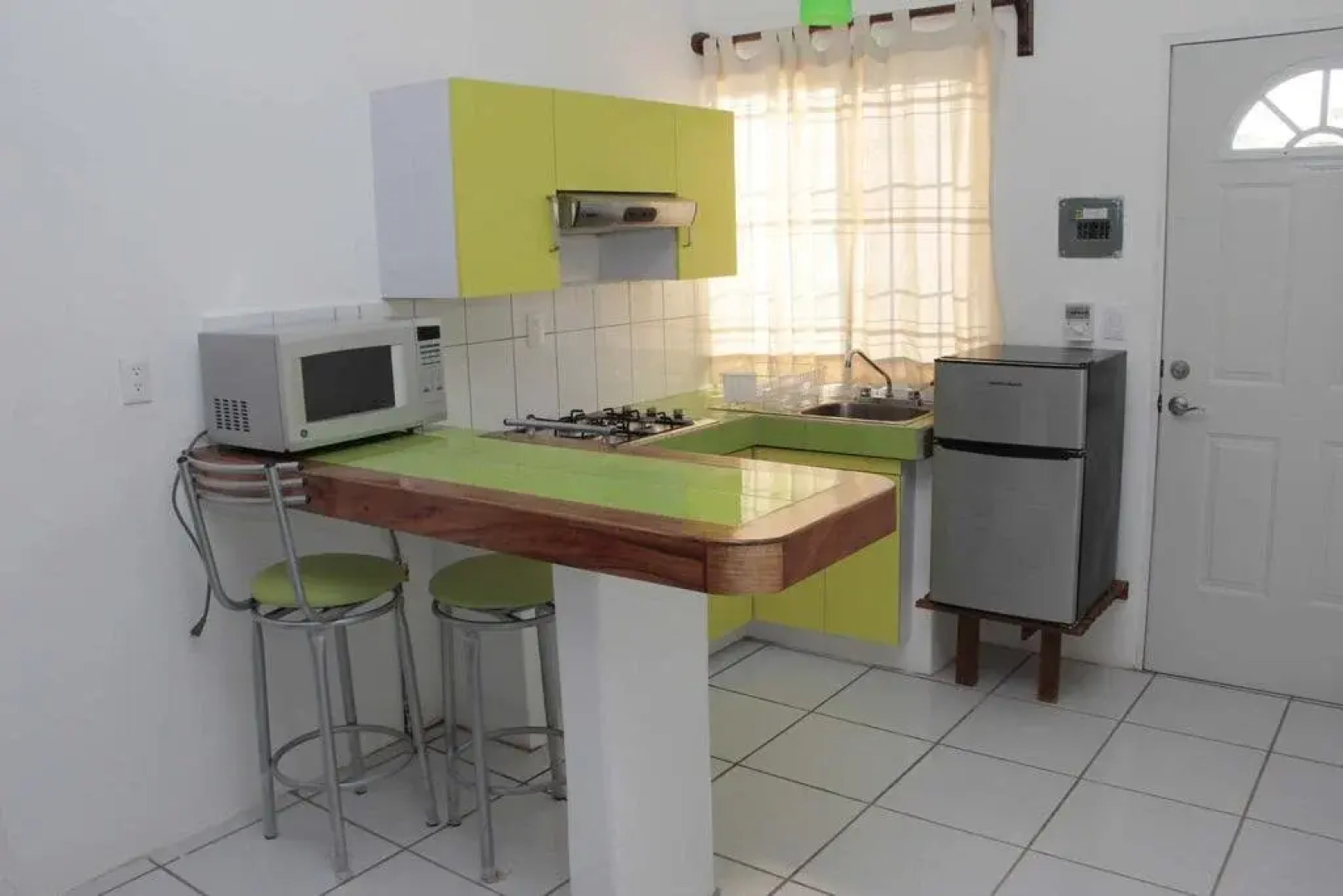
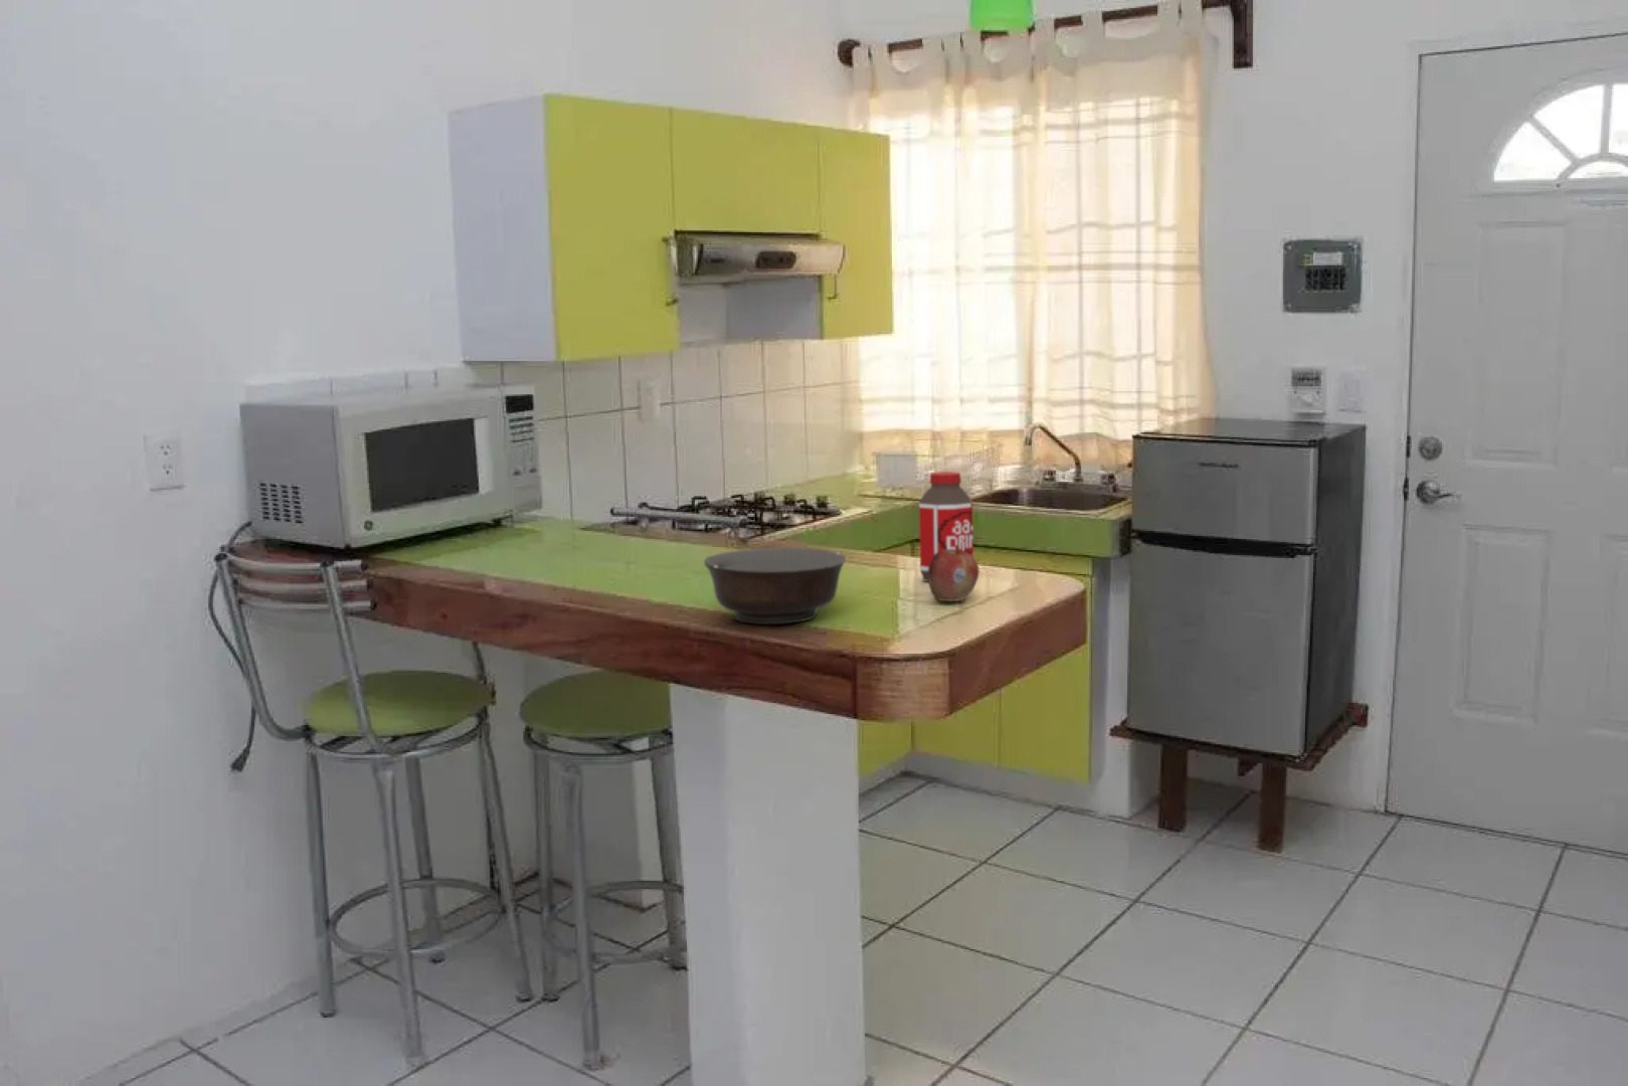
+ bowl (776, 587)
+ fruit (954, 572)
+ bottle (946, 526)
